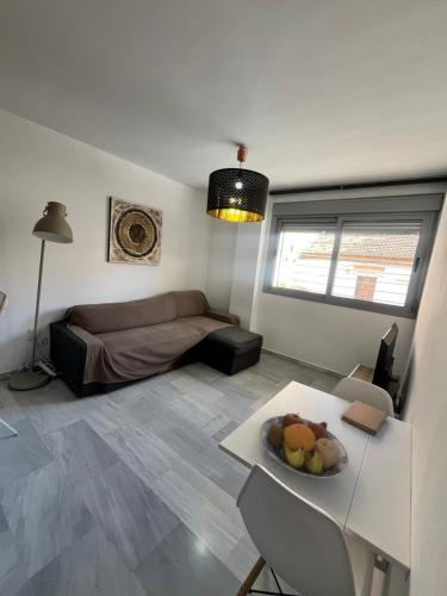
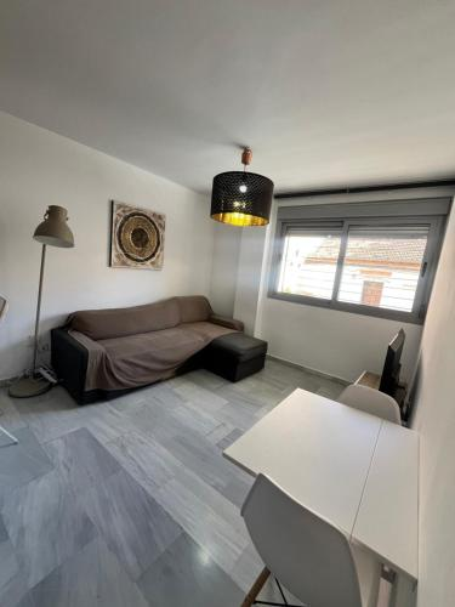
- fruit bowl (302, 437)
- notebook (364, 416)
